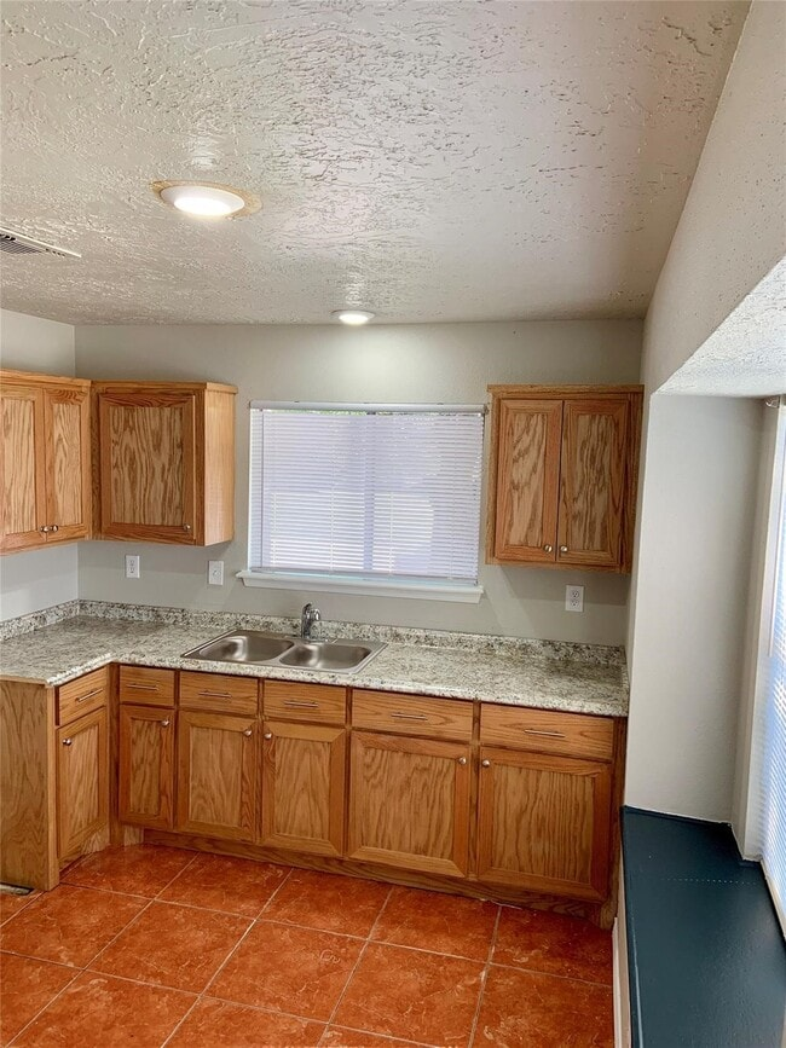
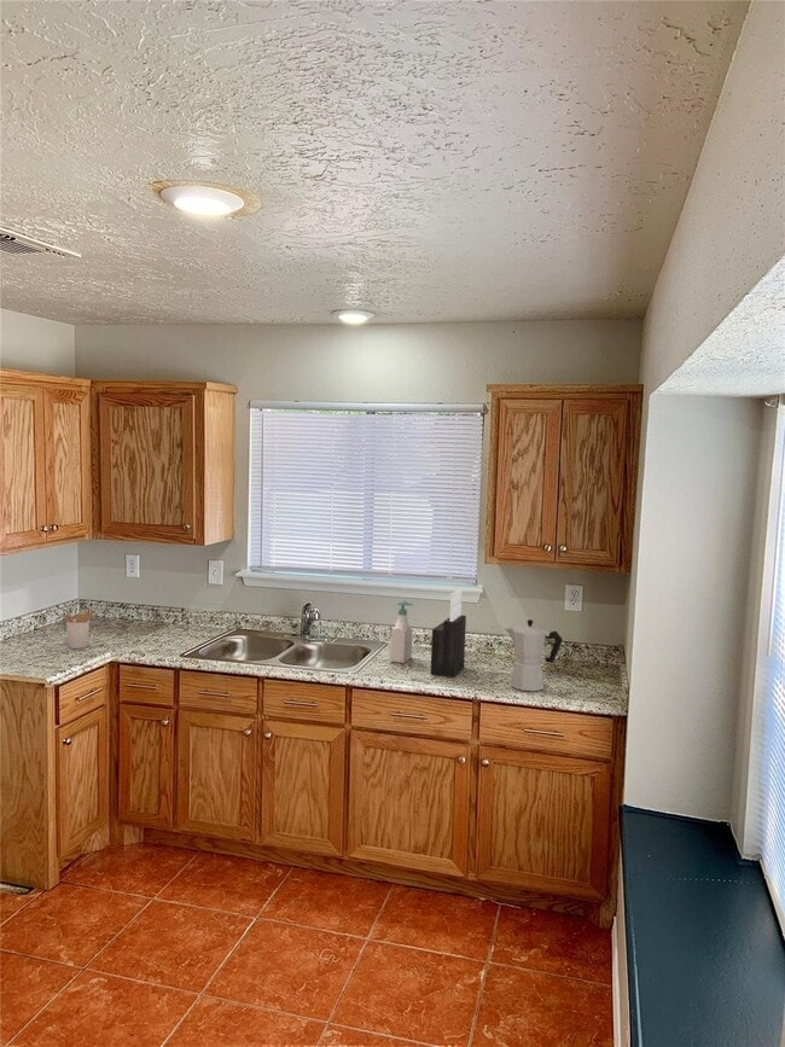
+ knife block (446, 630)
+ utensil holder (80, 628)
+ soap bottle (403, 629)
+ moka pot (531, 653)
